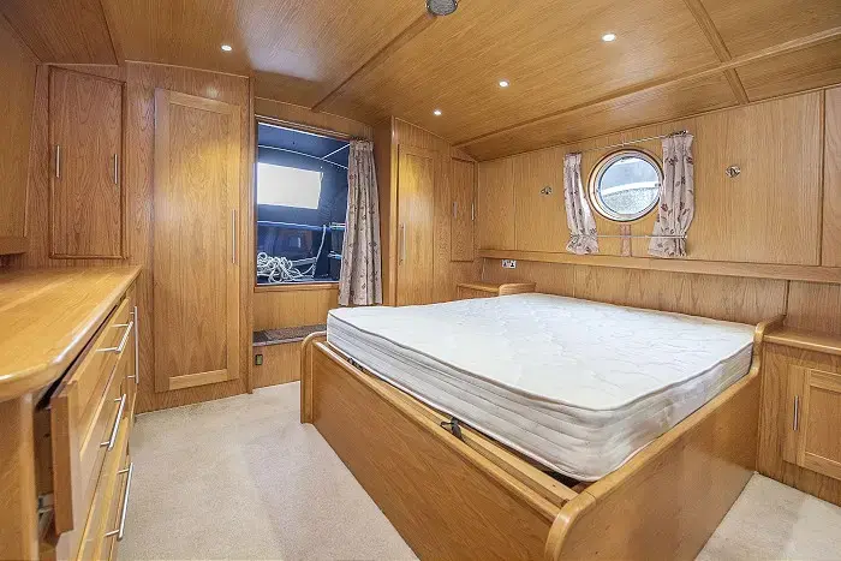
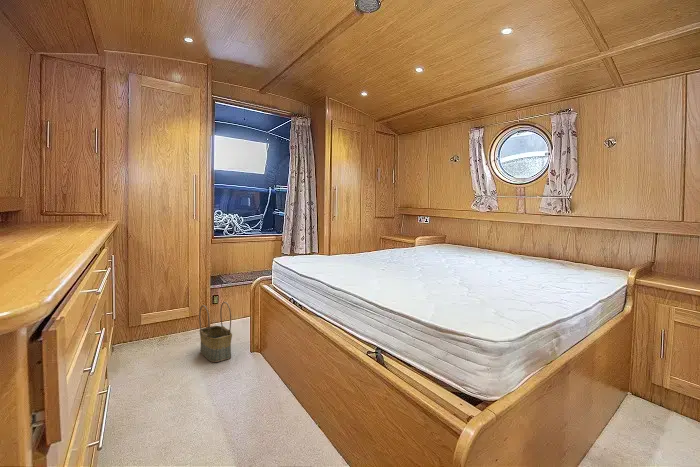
+ basket (215, 329)
